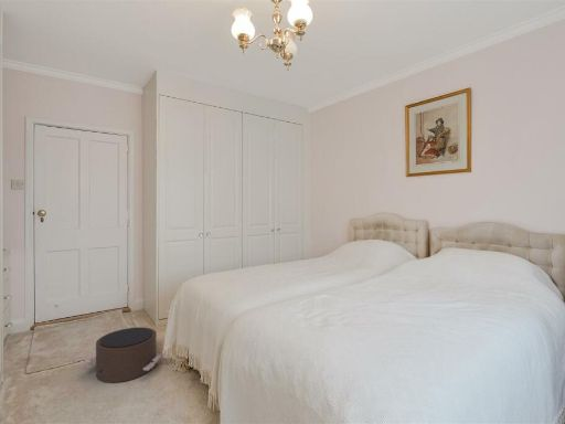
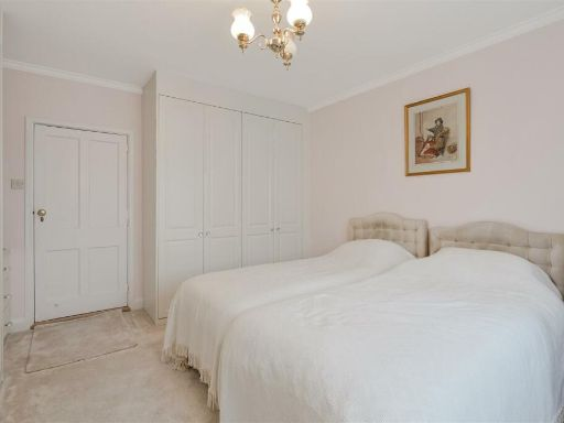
- pouf (124, 353)
